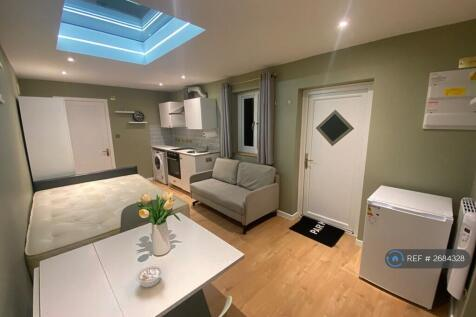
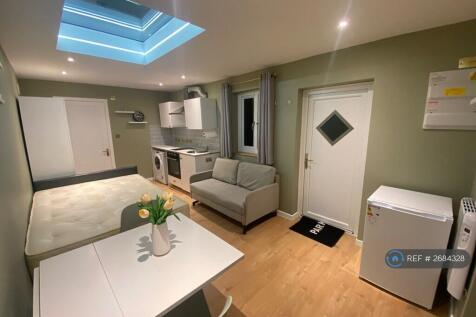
- legume (151, 276)
